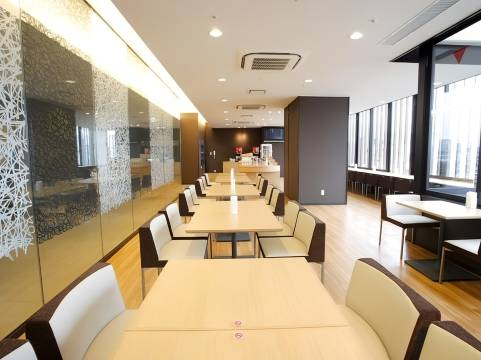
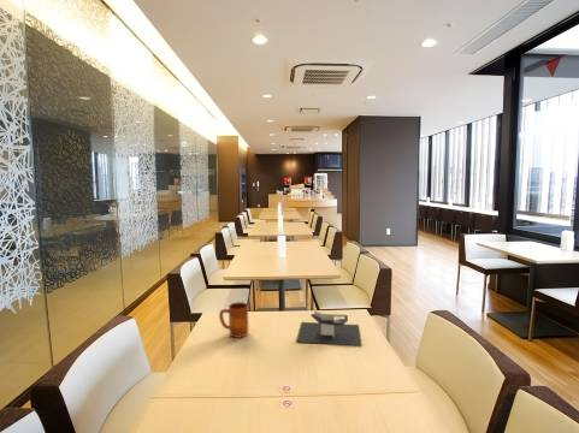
+ mug (234, 319)
+ napkin holder (329, 322)
